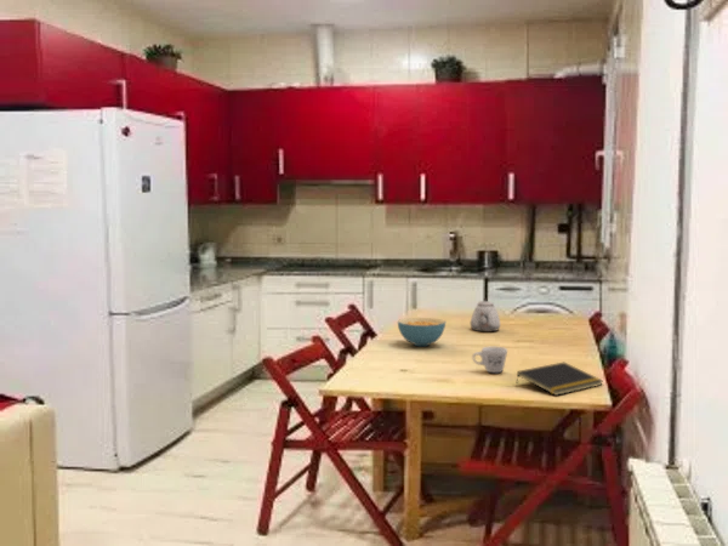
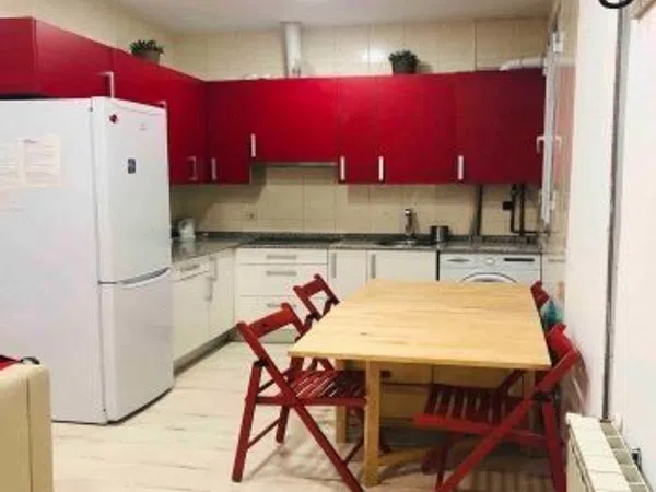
- cereal bowl (421, 332)
- teapot (484, 314)
- mug (489, 359)
- notepad (559, 377)
